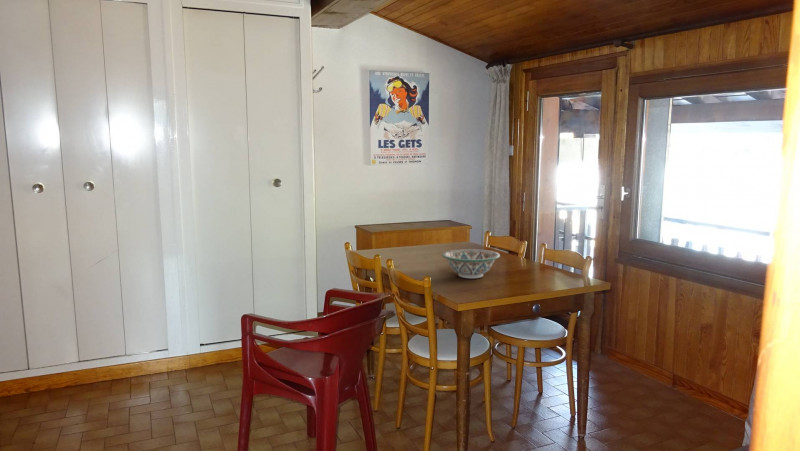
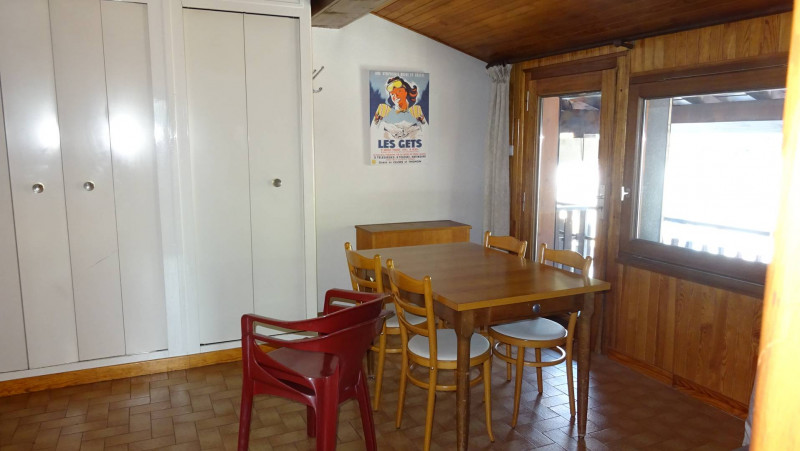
- decorative bowl (470, 264)
